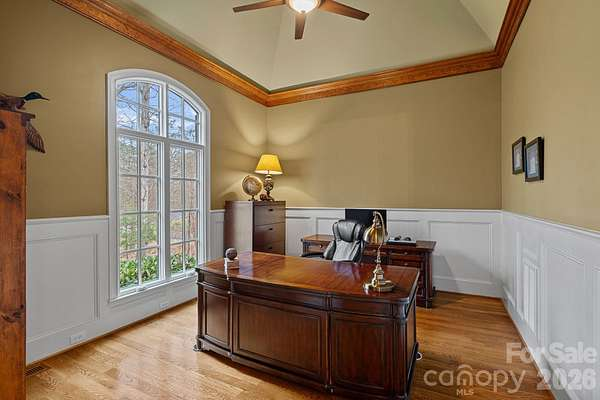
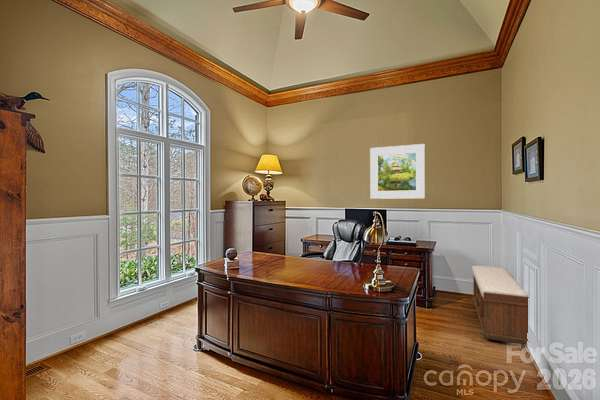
+ bench (495, 297)
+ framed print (396, 172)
